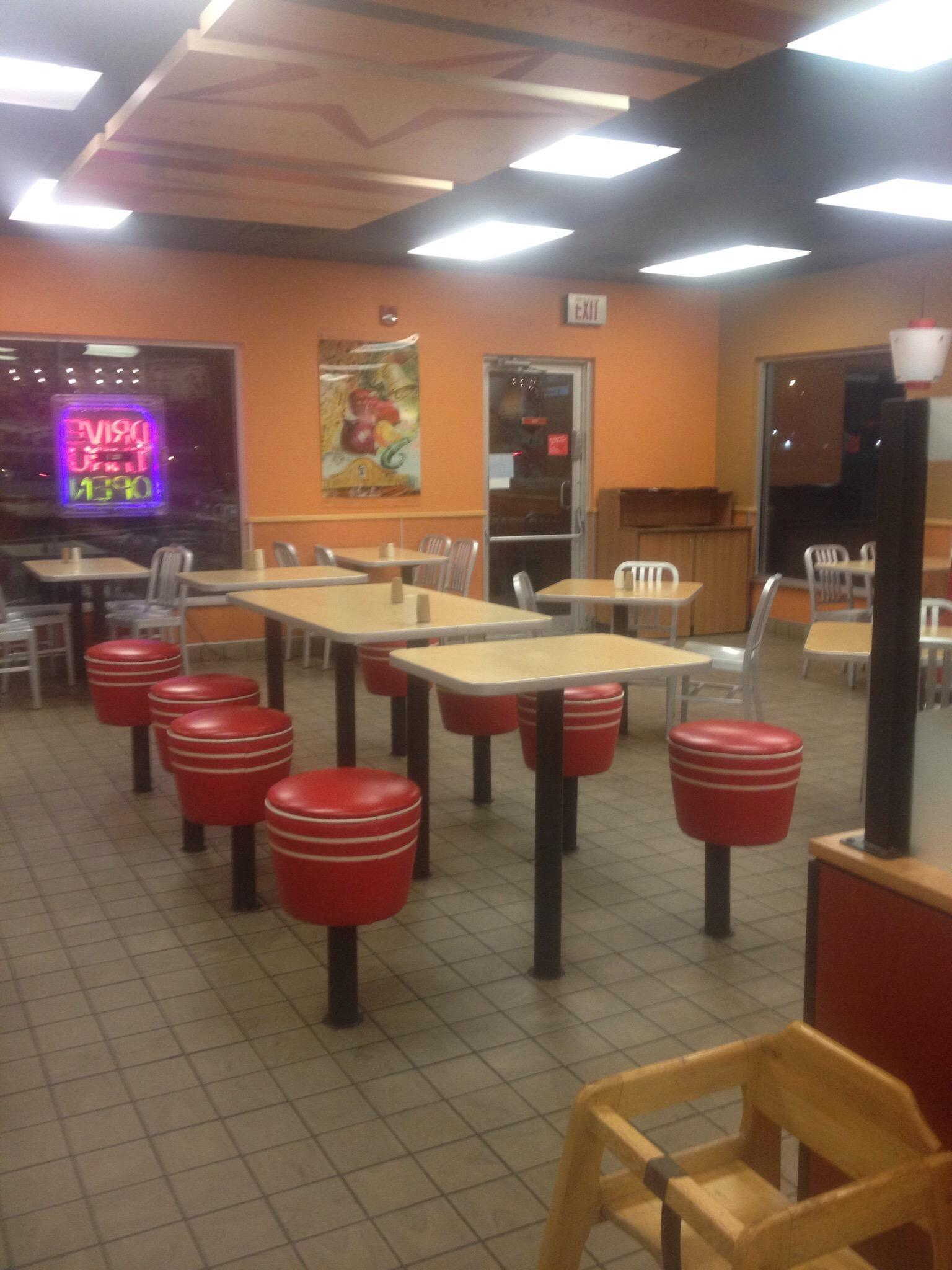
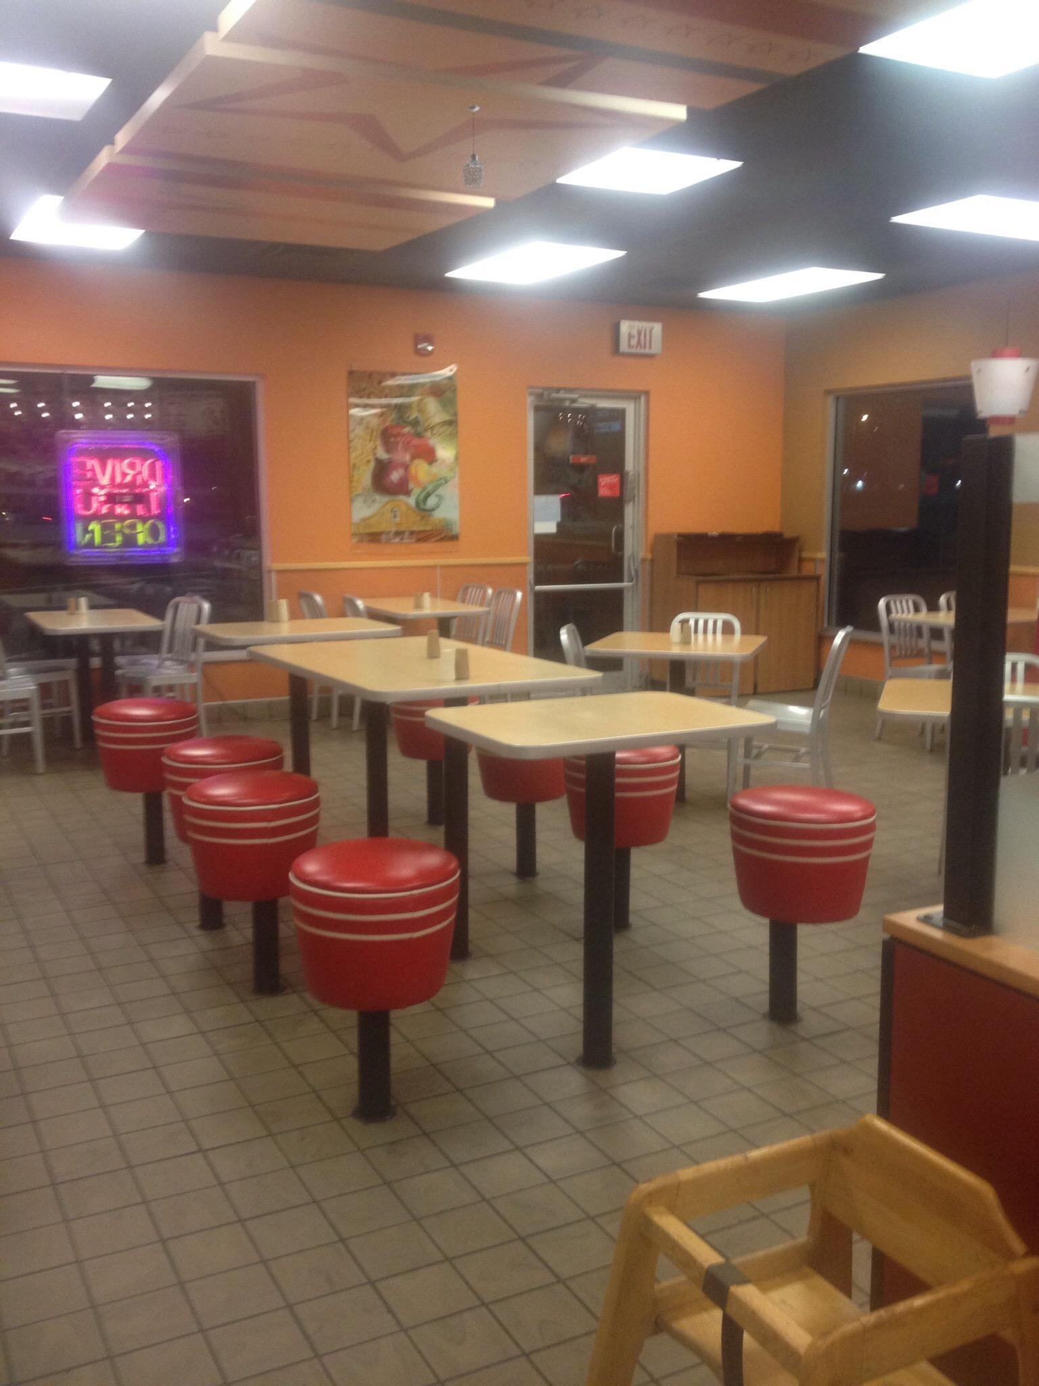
+ pendant light (474, 147)
